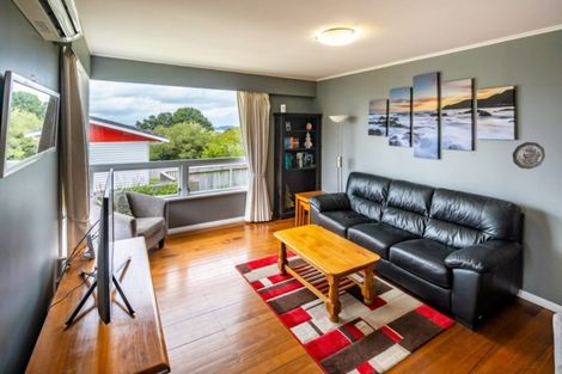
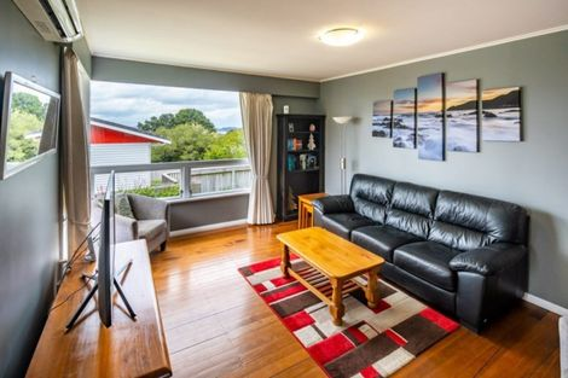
- decorative plate (529, 155)
